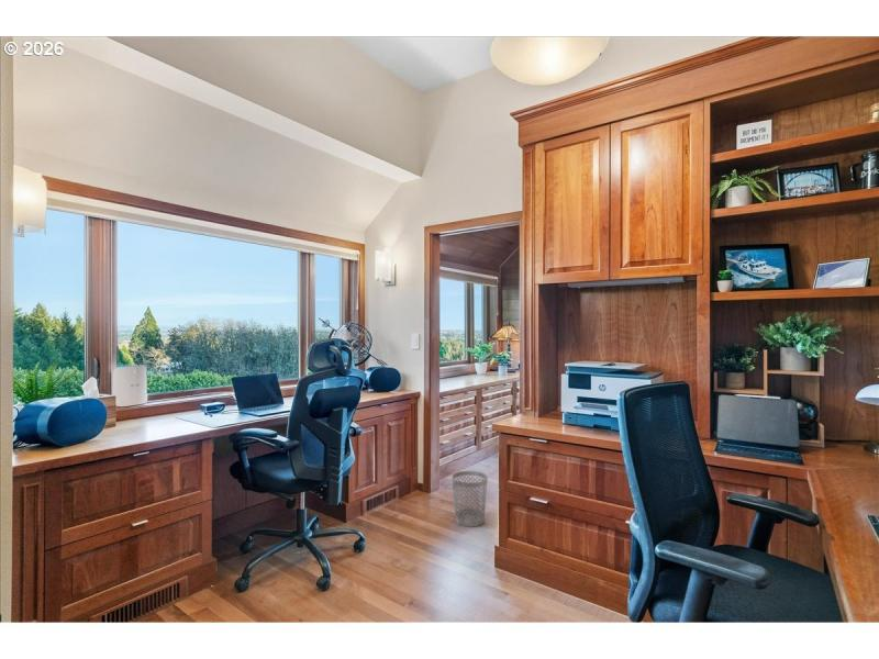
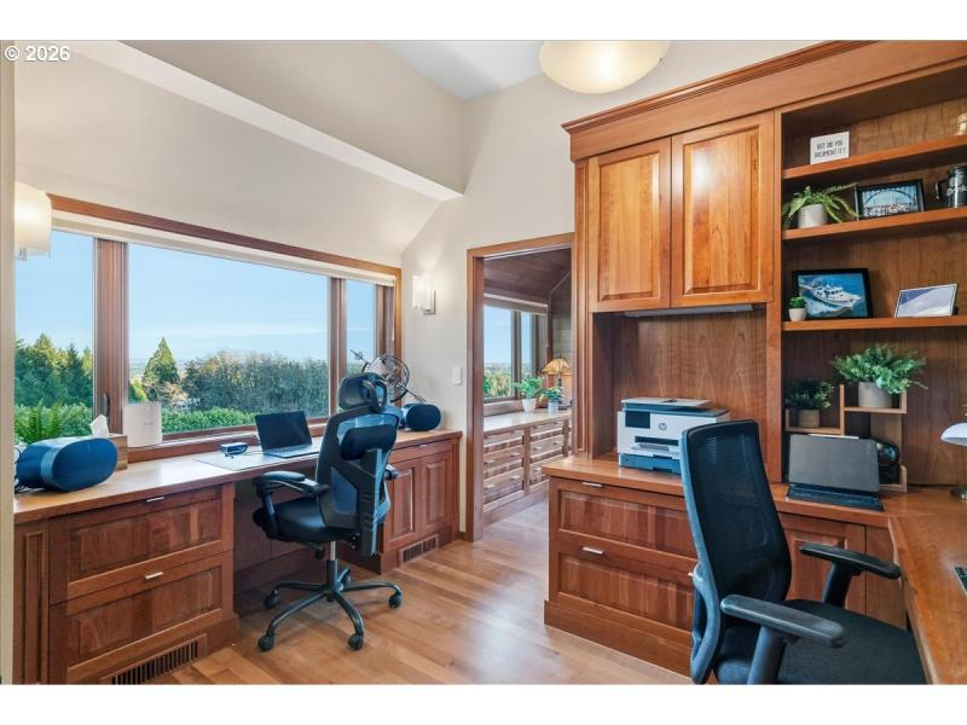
- wastebasket (469, 499)
